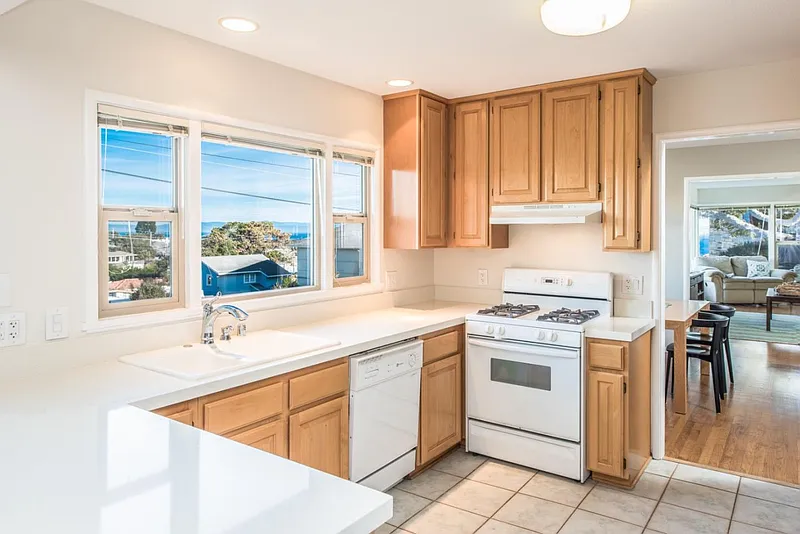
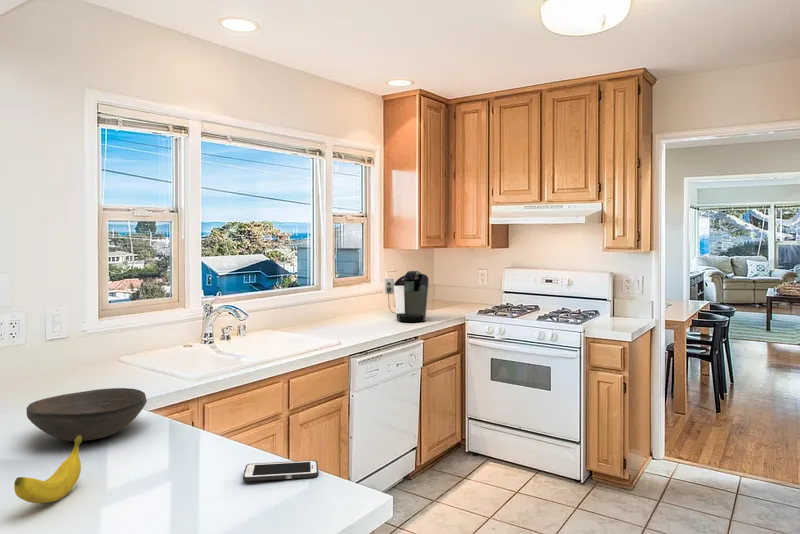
+ cell phone (281, 470)
+ bowl (89, 417)
+ coffee maker (403, 295)
+ banana (53, 474)
